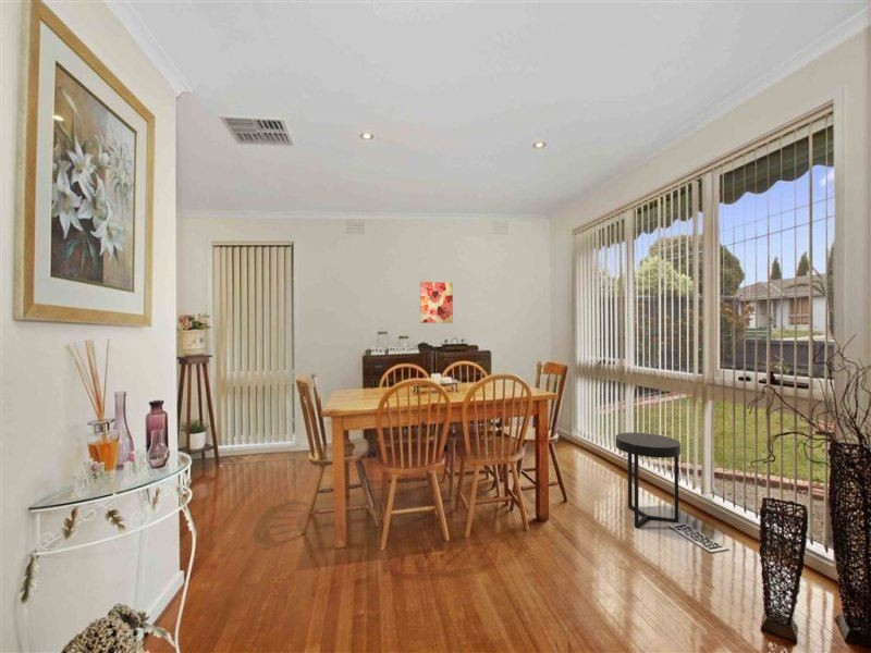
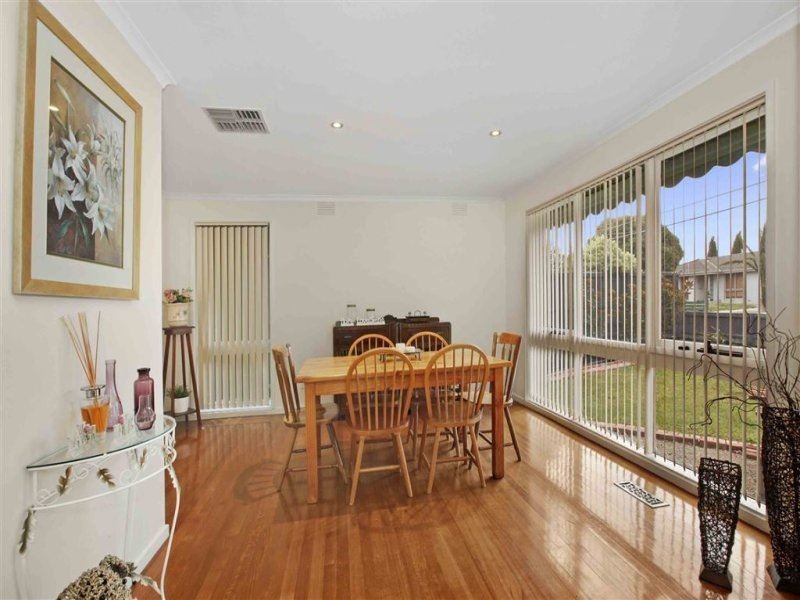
- wall art (437, 303)
- side table (637, 479)
